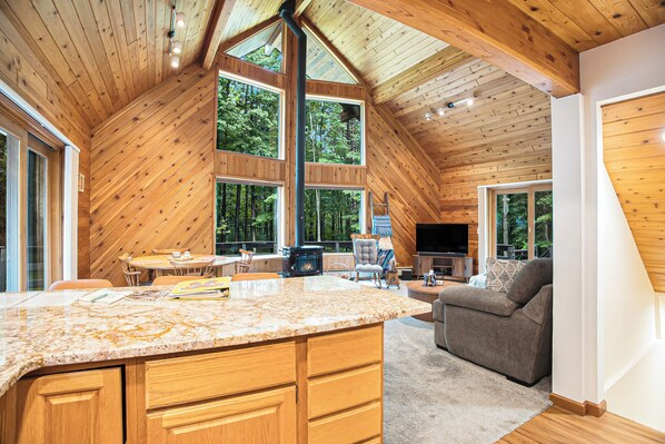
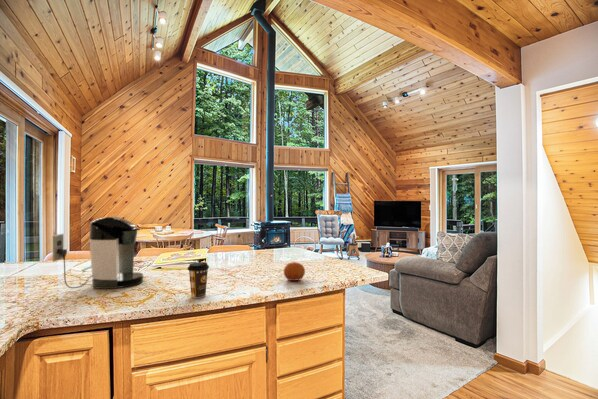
+ coffee maker (108, 252)
+ coffee cup (198, 279)
+ fruit (294, 271)
